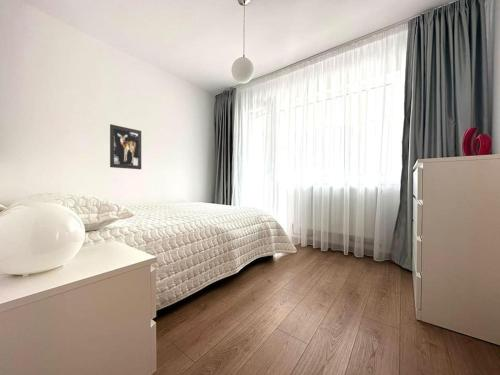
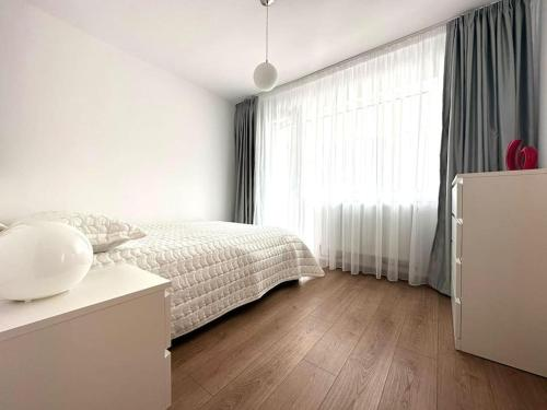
- wall art (126, 148)
